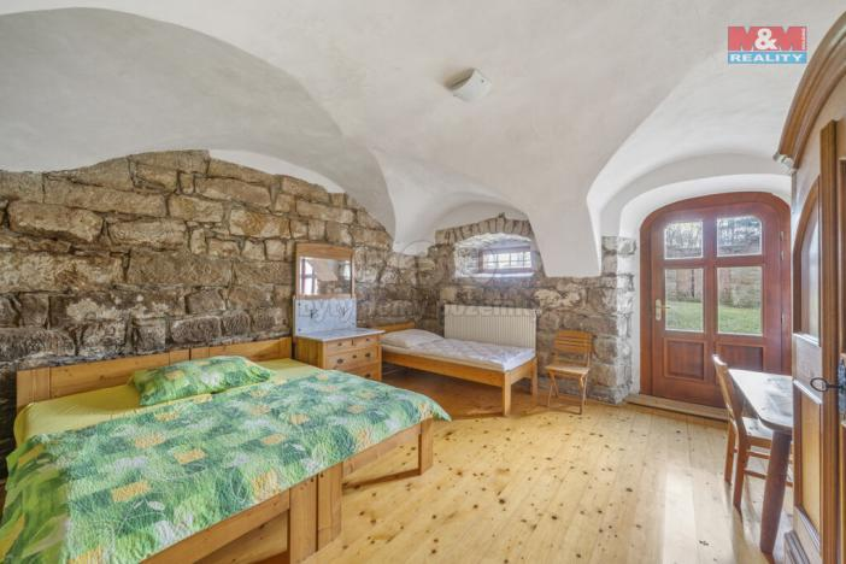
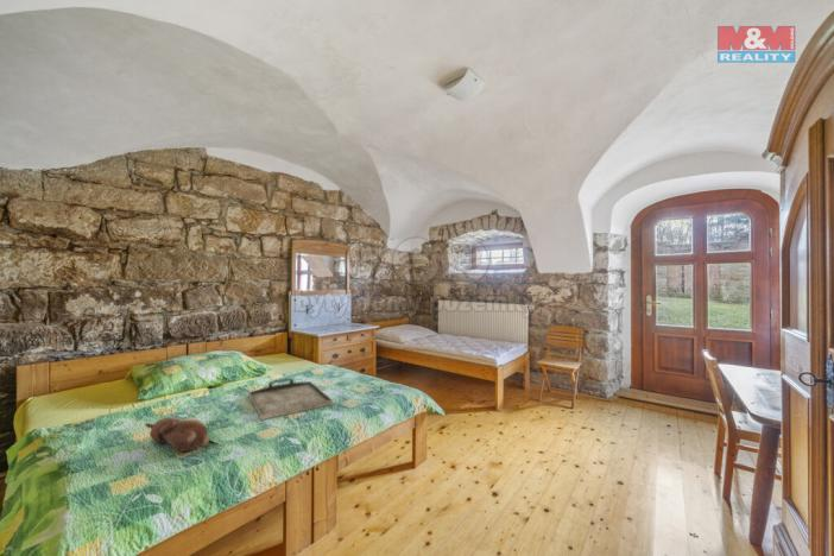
+ teddy bear (178, 429)
+ serving tray (289, 393)
